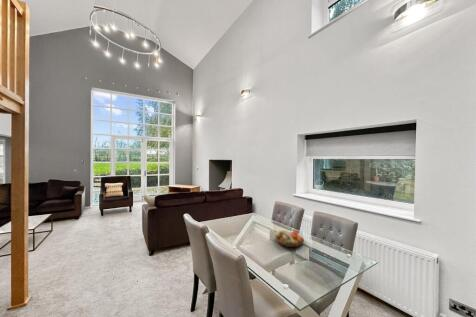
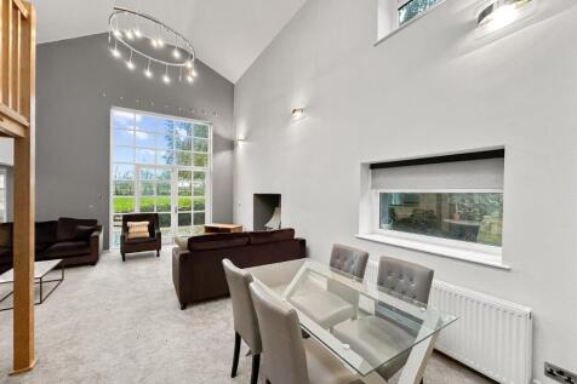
- fruit bowl (289, 236)
